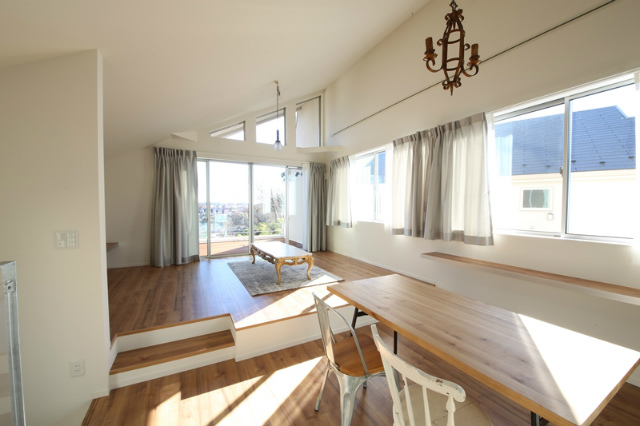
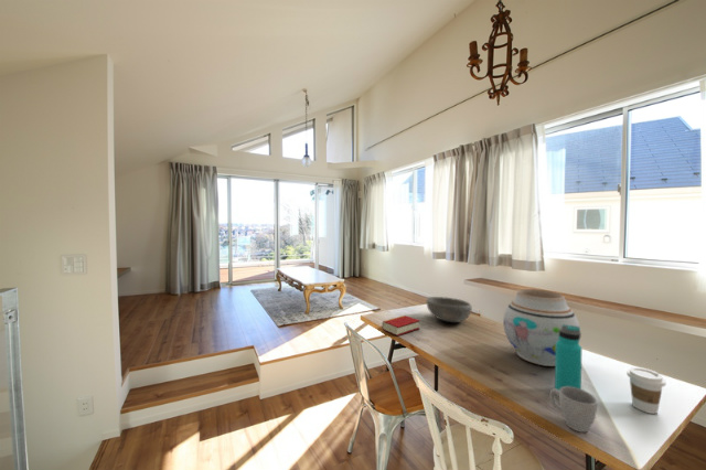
+ water bottle (568, 360)
+ bowl (448, 310)
+ vase (539, 325)
+ book (400, 324)
+ mug (570, 407)
+ coffee cup (644, 389)
